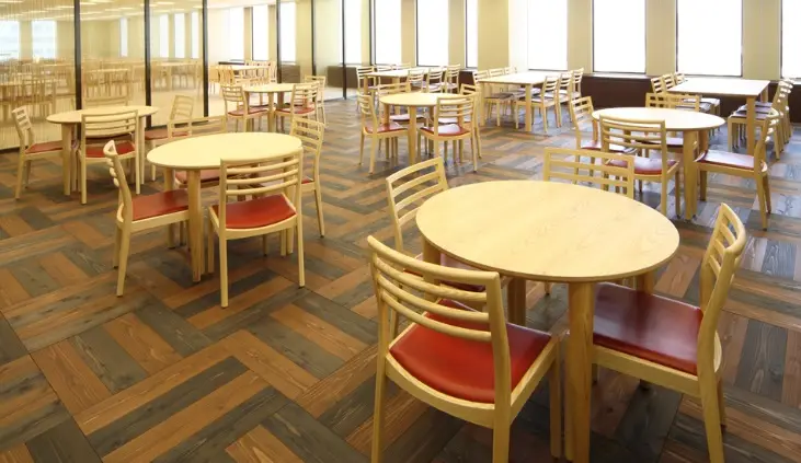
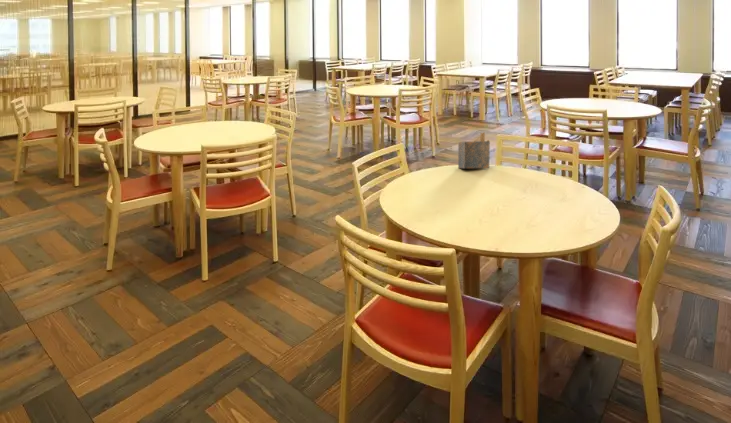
+ napkin holder (473, 150)
